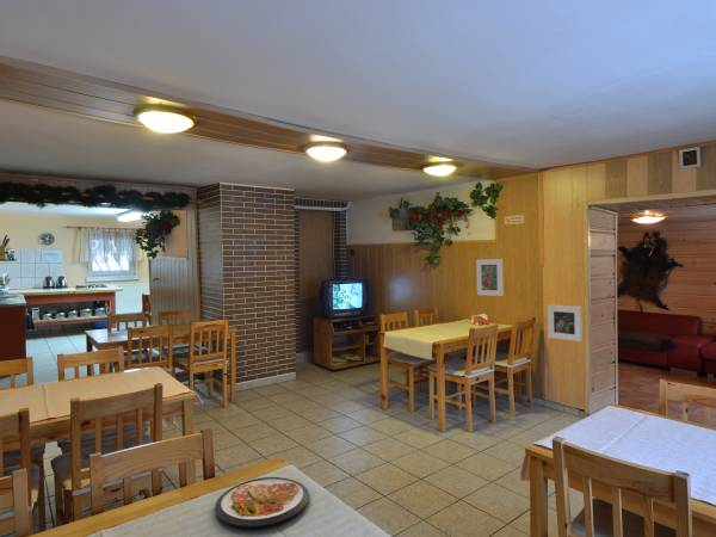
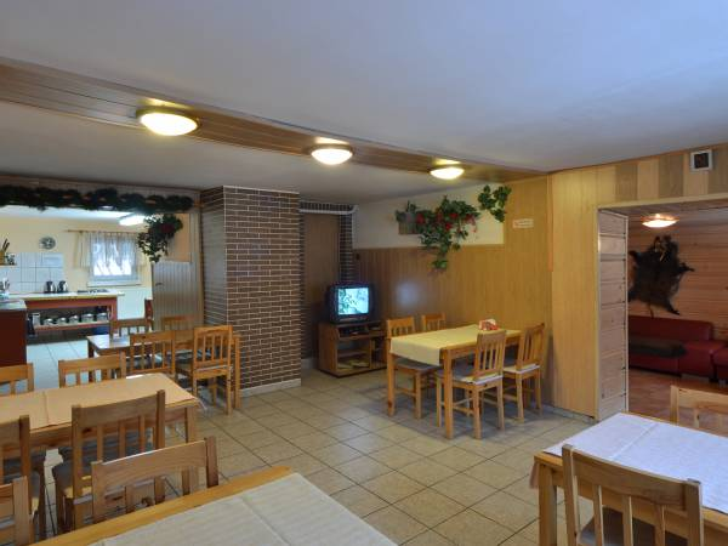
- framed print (563, 322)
- dish (263, 496)
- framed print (489, 277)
